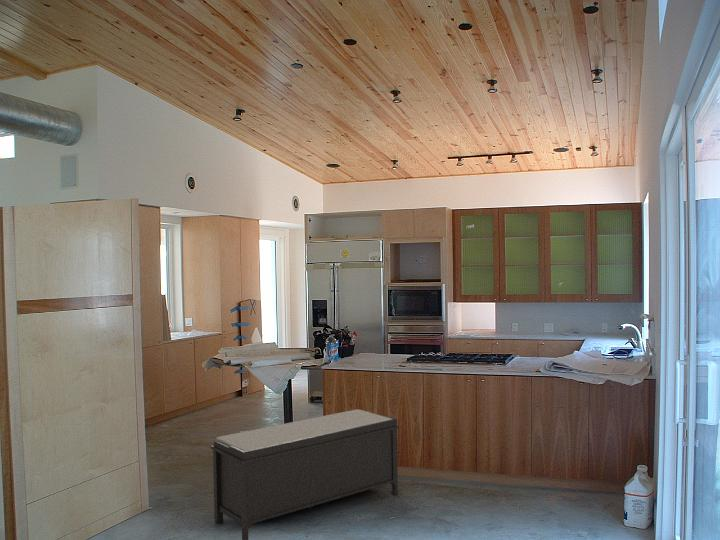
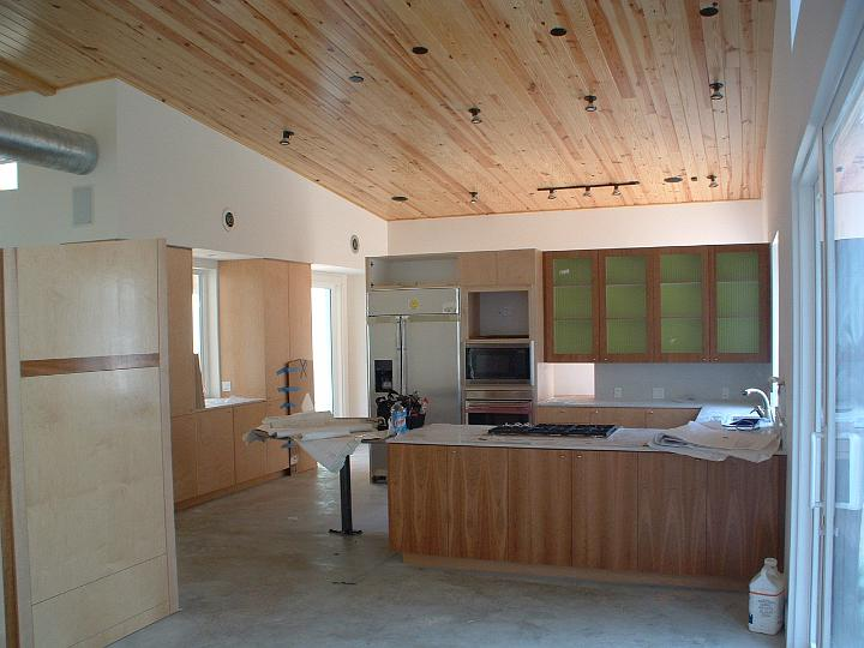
- bench (309, 467)
